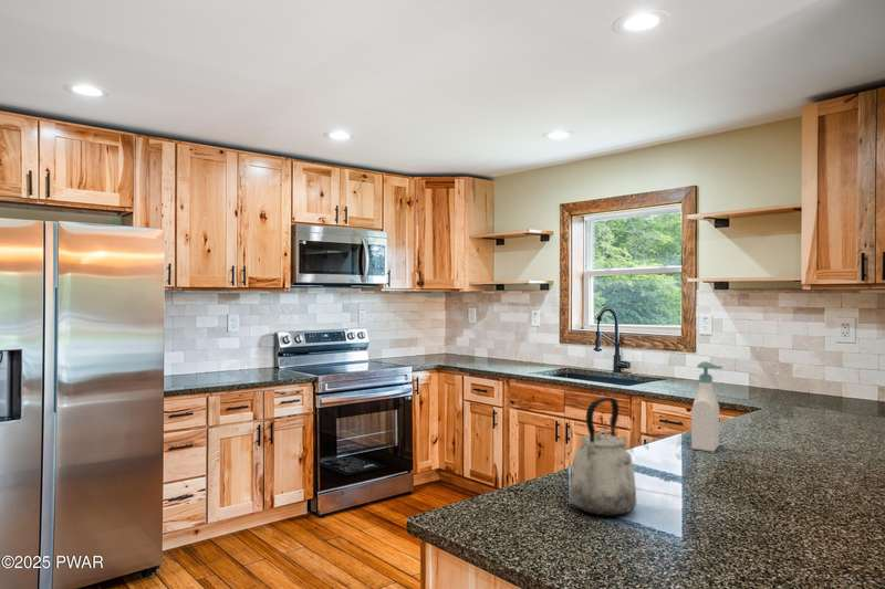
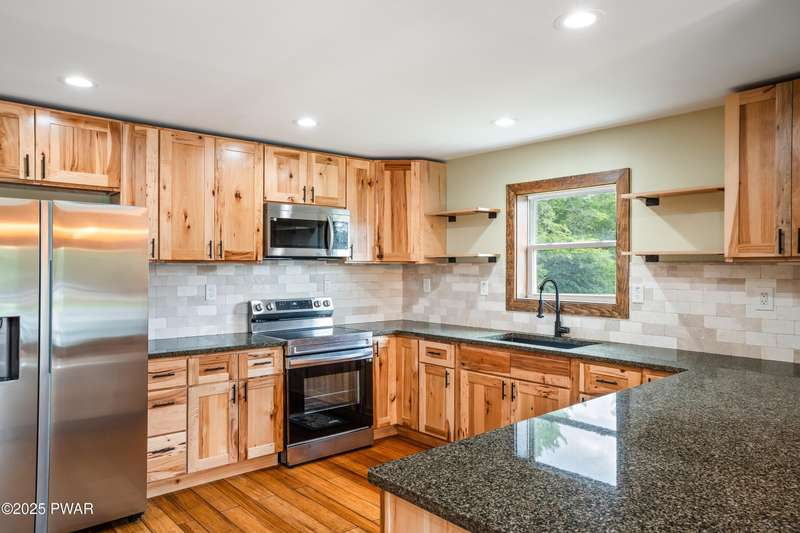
- soap bottle (708, 404)
- kettle (607, 451)
